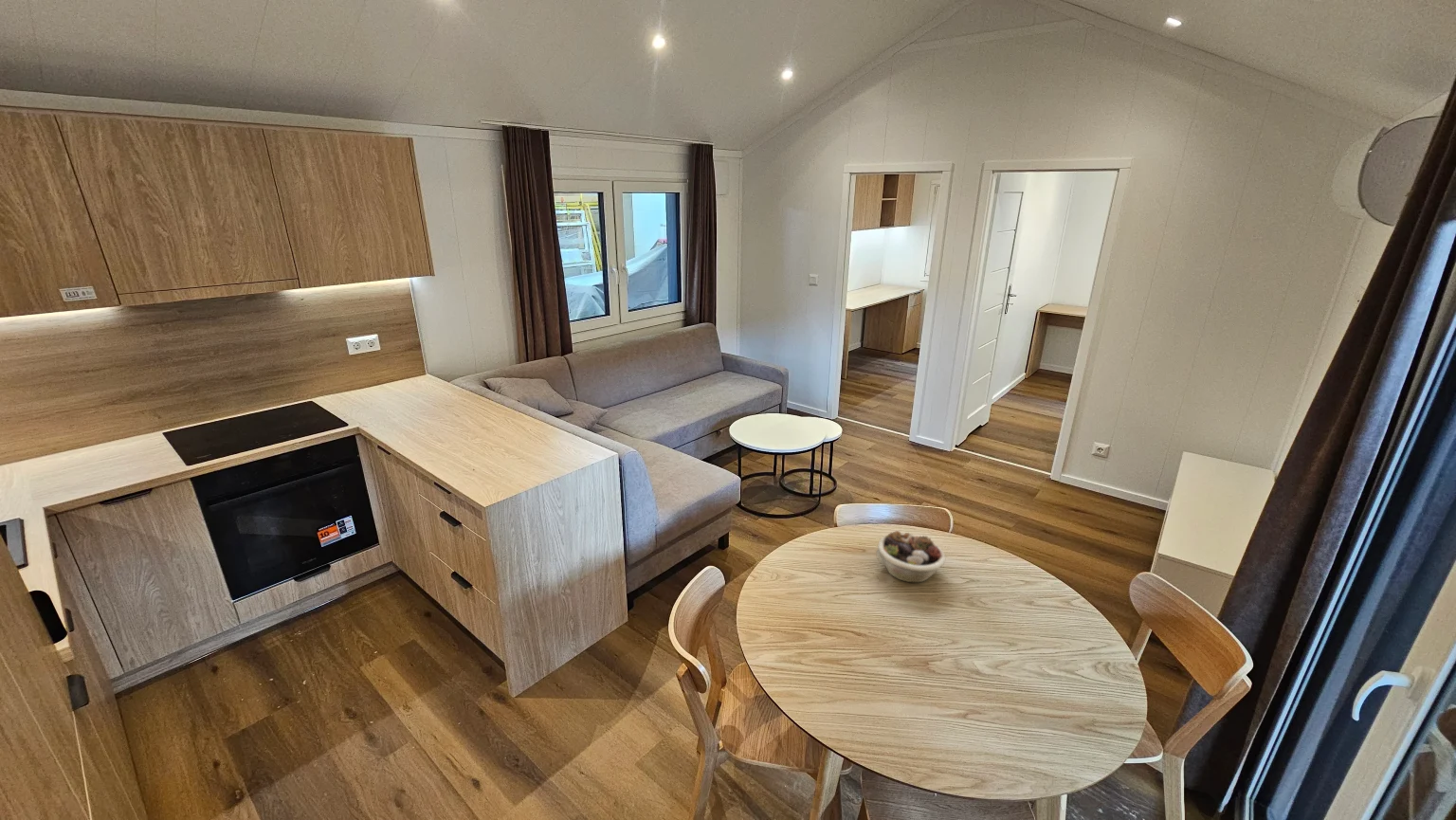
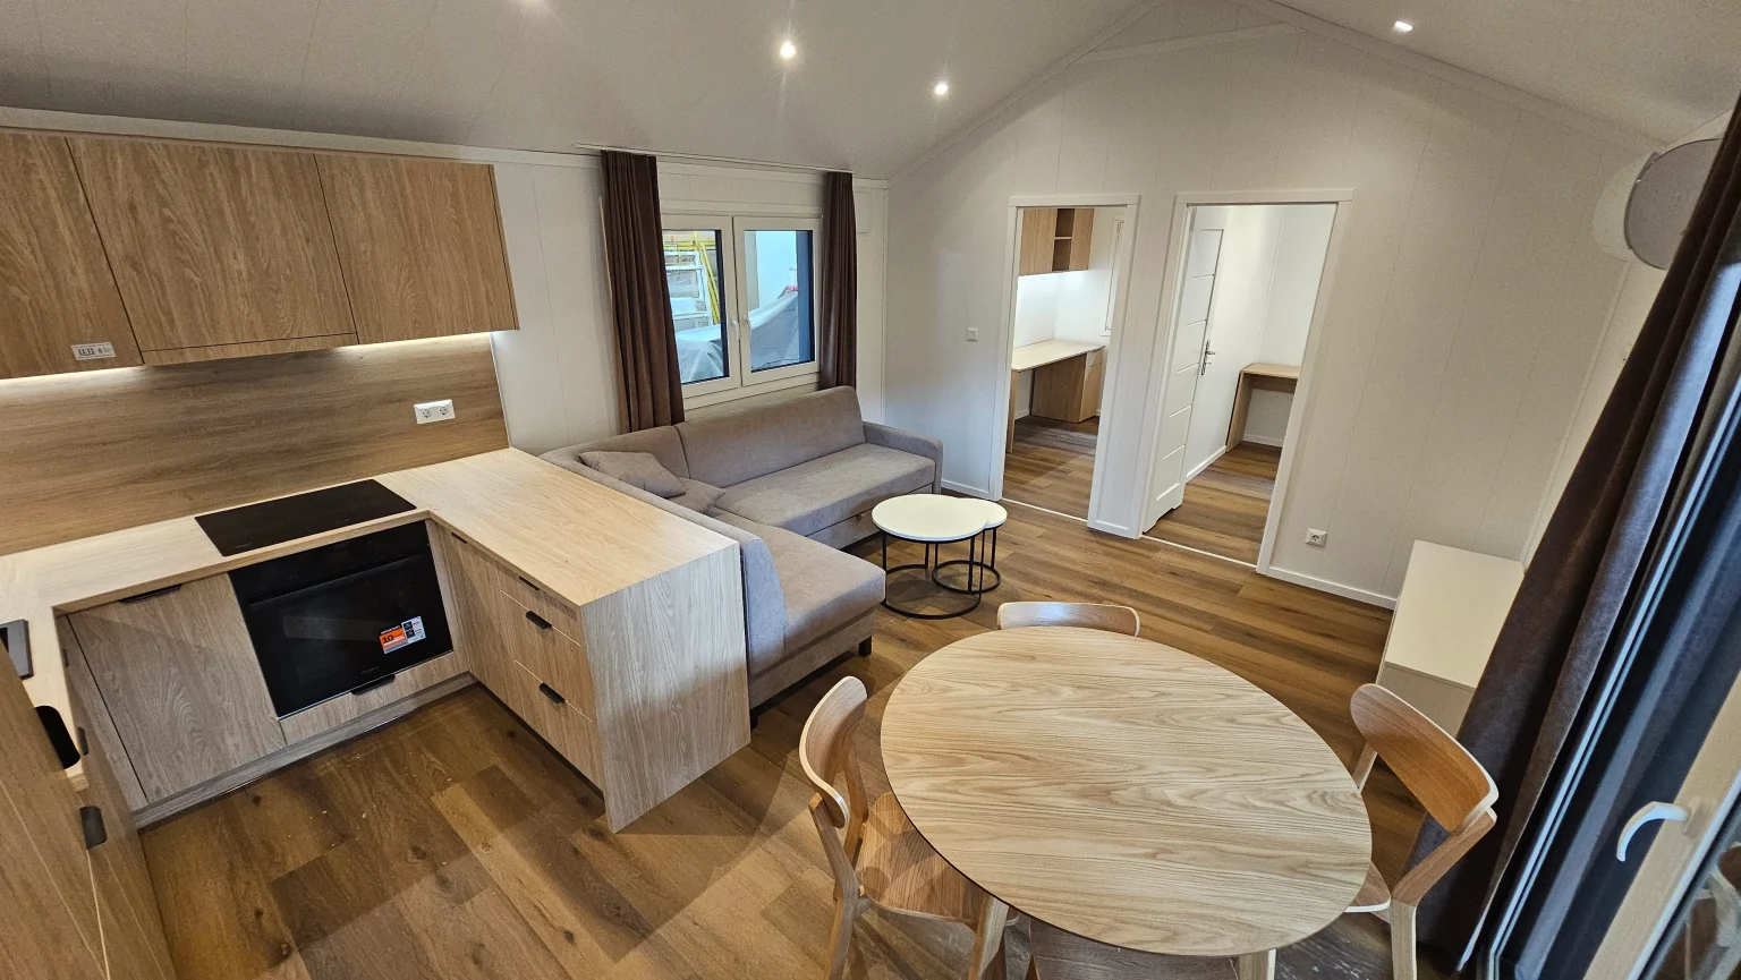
- succulent planter (910, 556)
